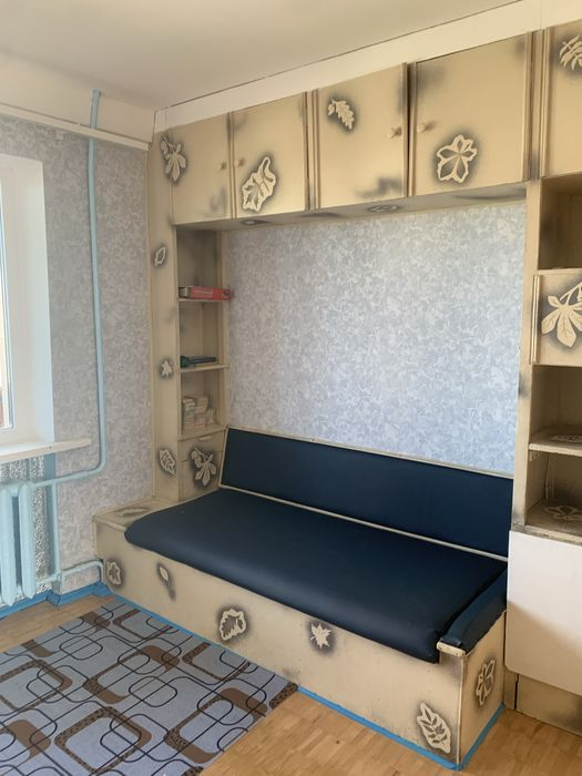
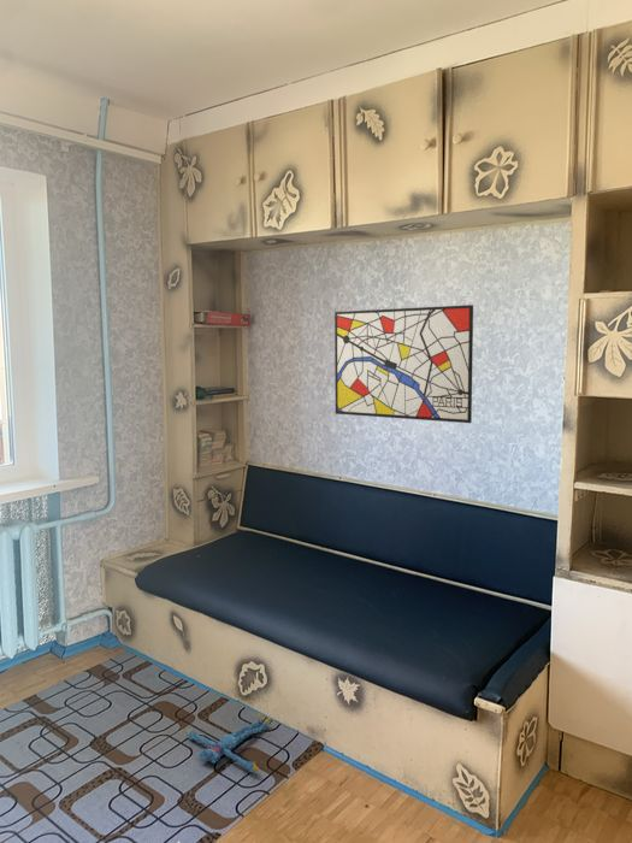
+ plush toy (236, 737)
+ wall art (398, 364)
